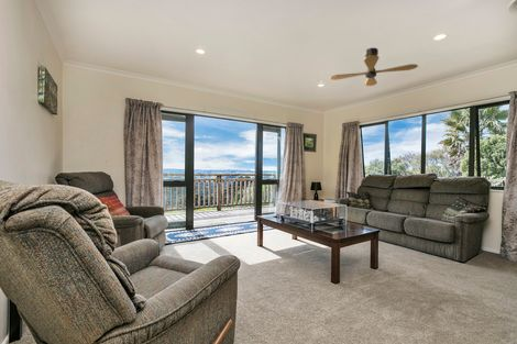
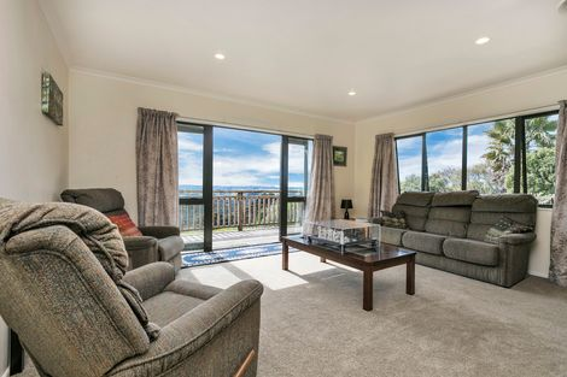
- ceiling fan (371, 63)
